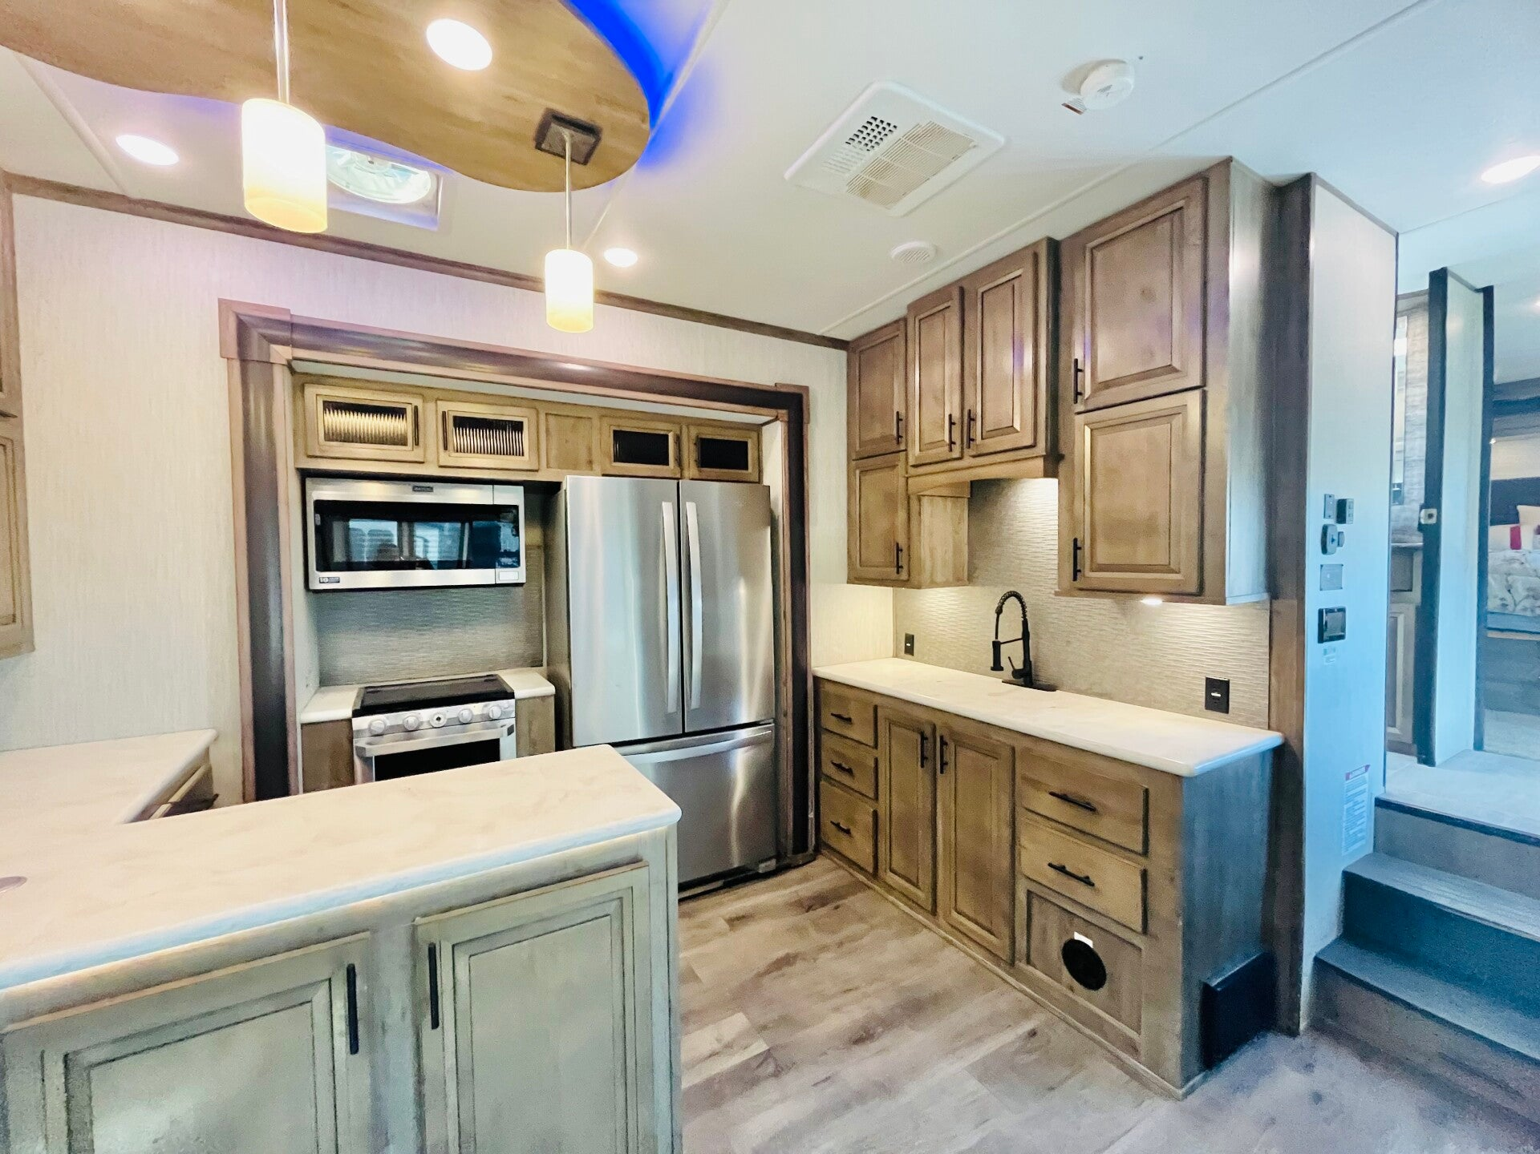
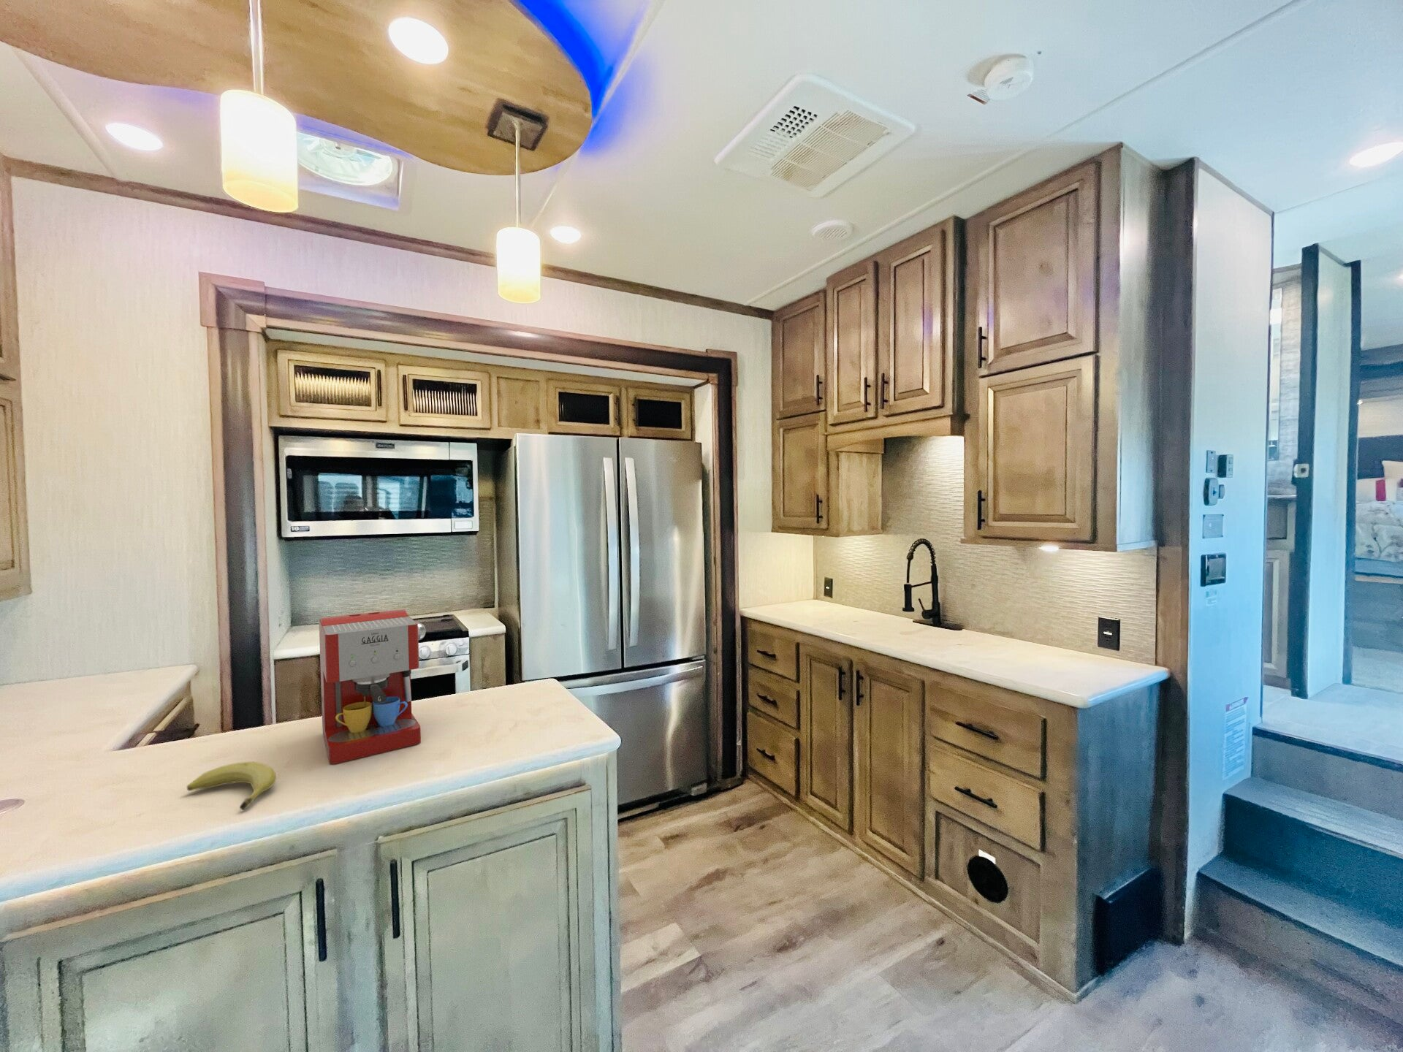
+ fruit (239, 781)
+ coffee maker (369, 677)
